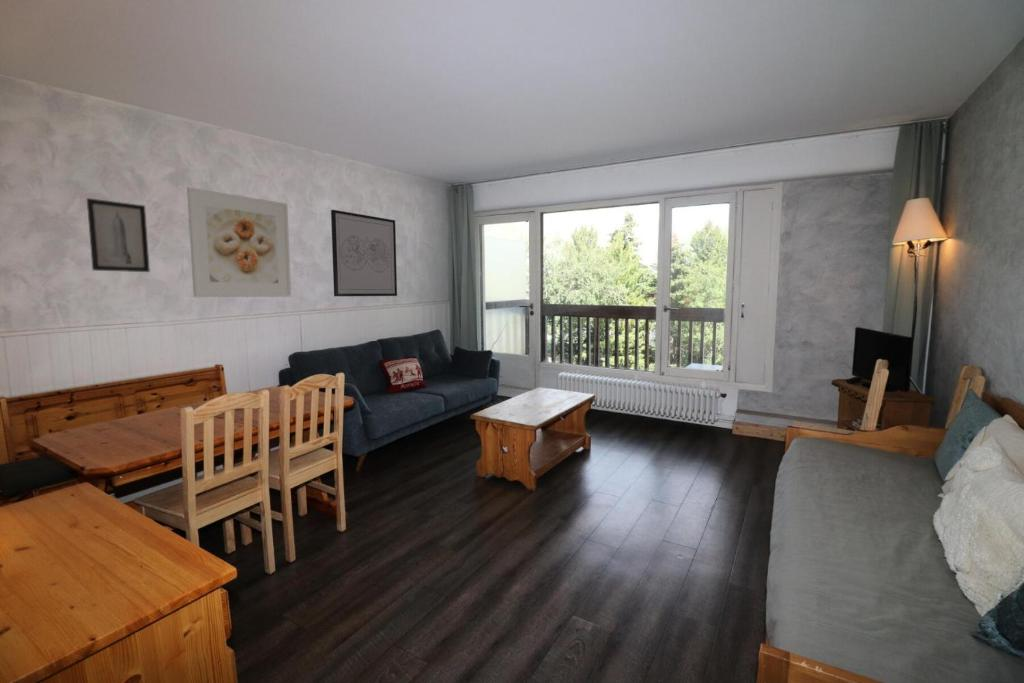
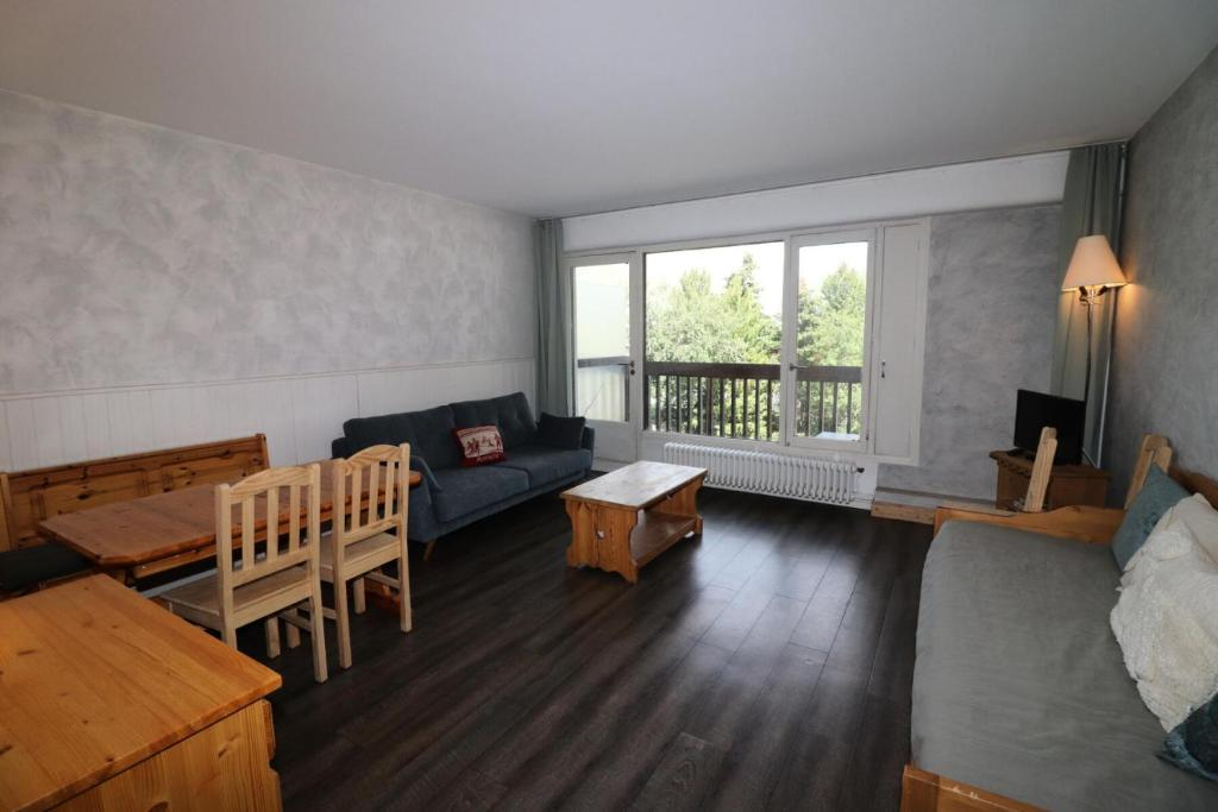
- wall art (366, 256)
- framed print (243, 247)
- wall art (119, 236)
